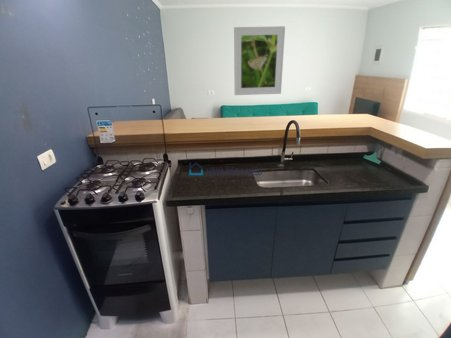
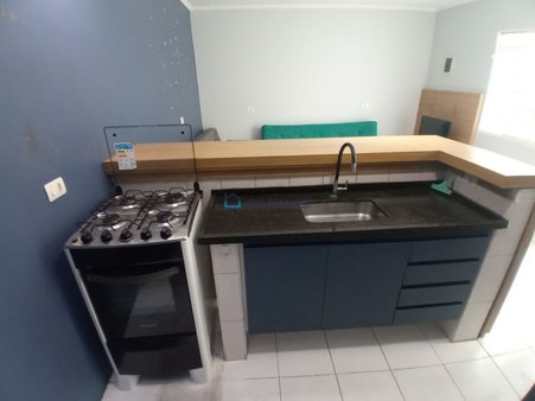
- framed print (258, 62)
